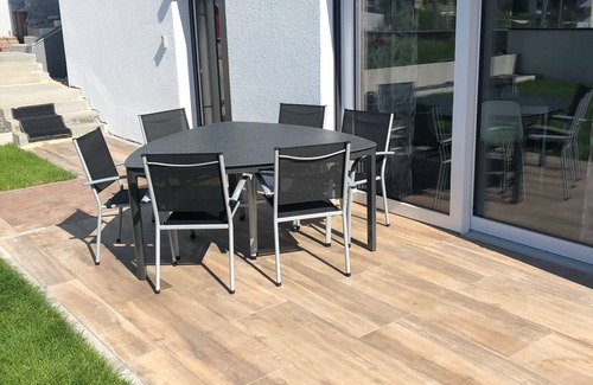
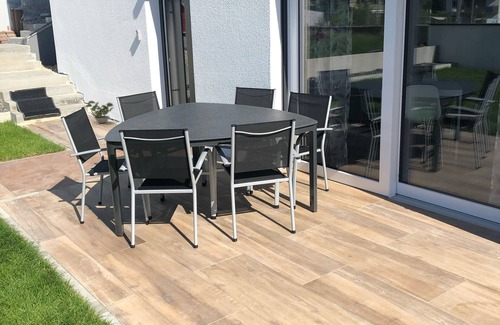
+ potted plant (100, 111)
